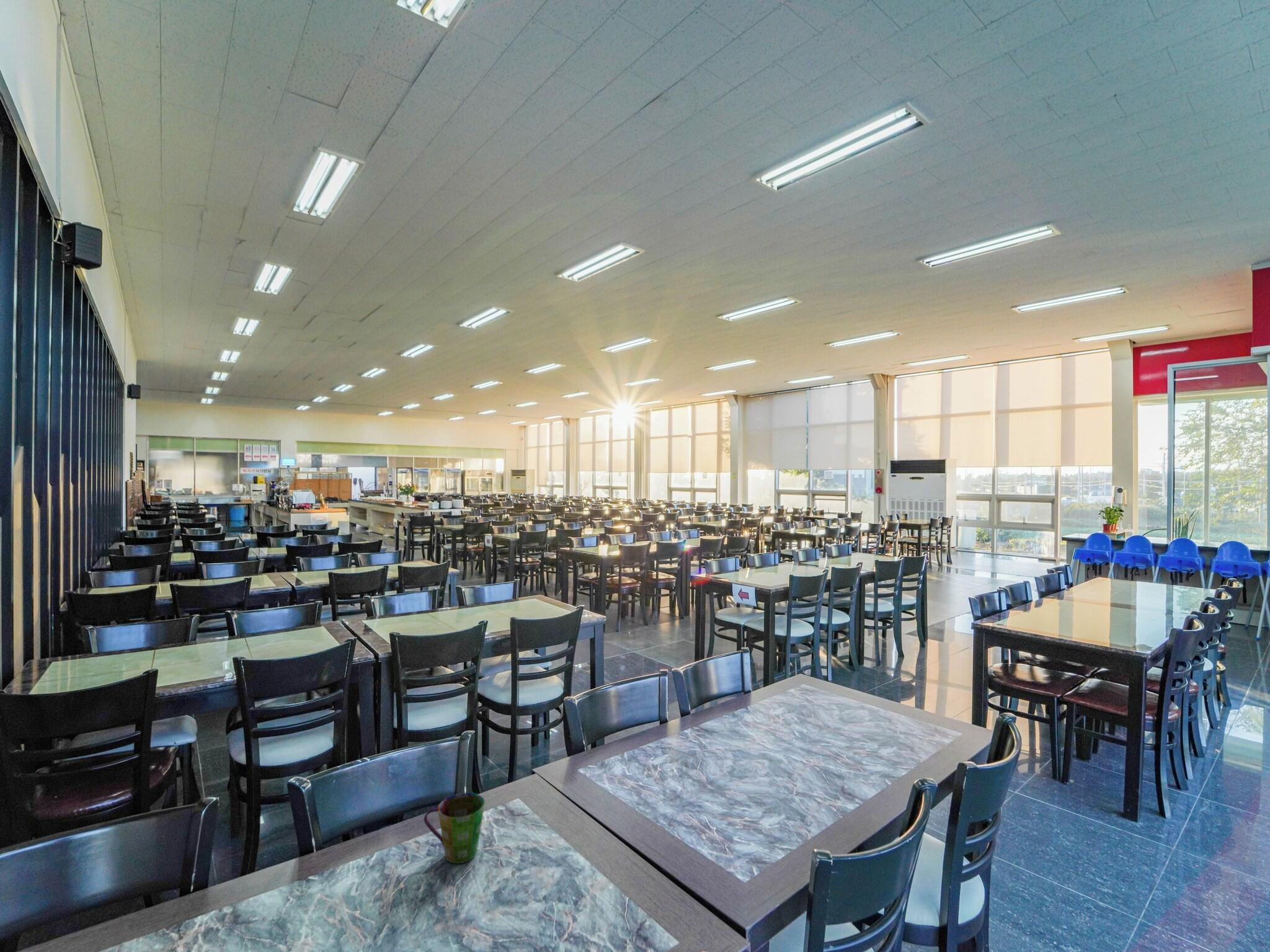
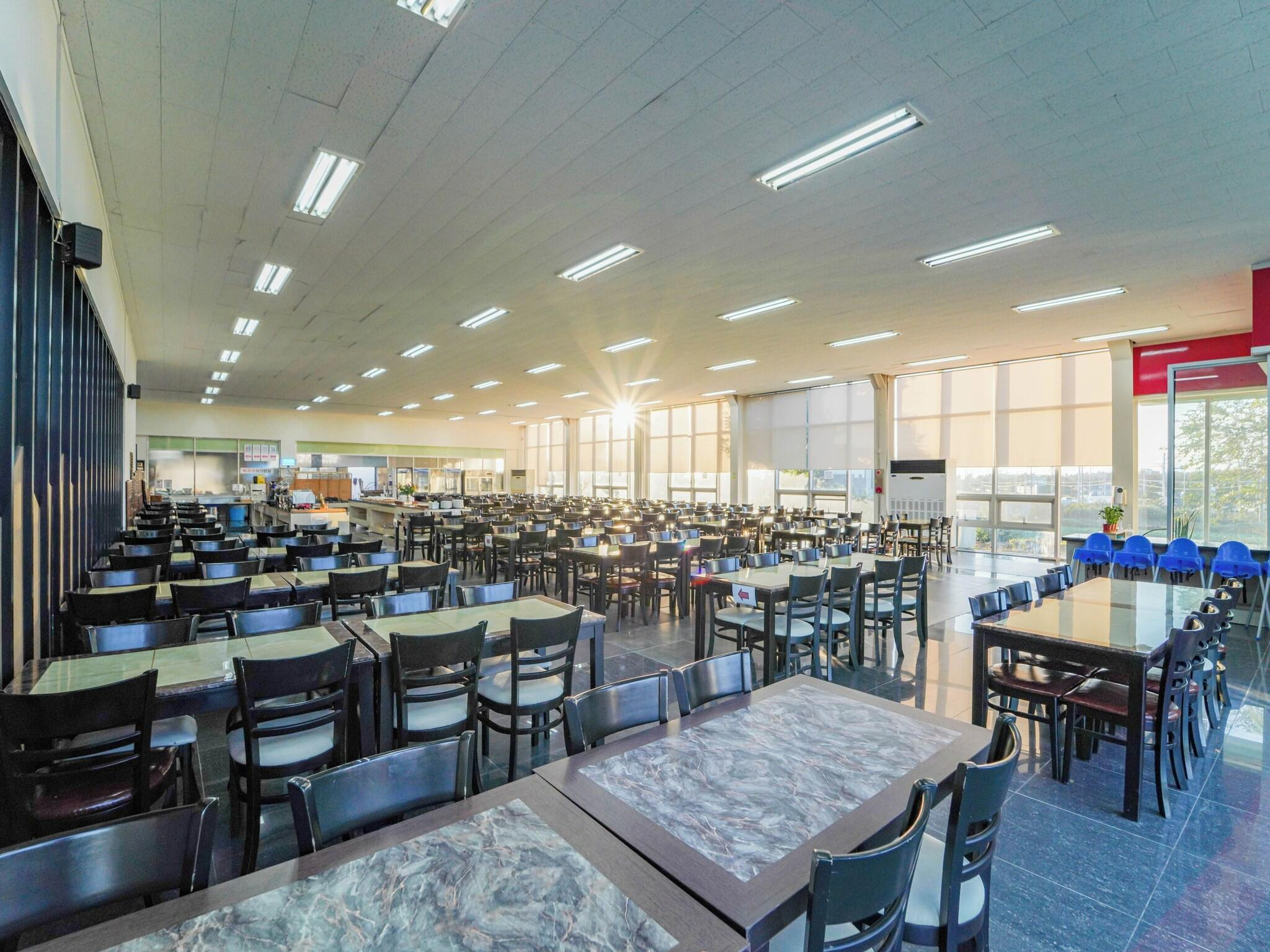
- cup (454, 829)
